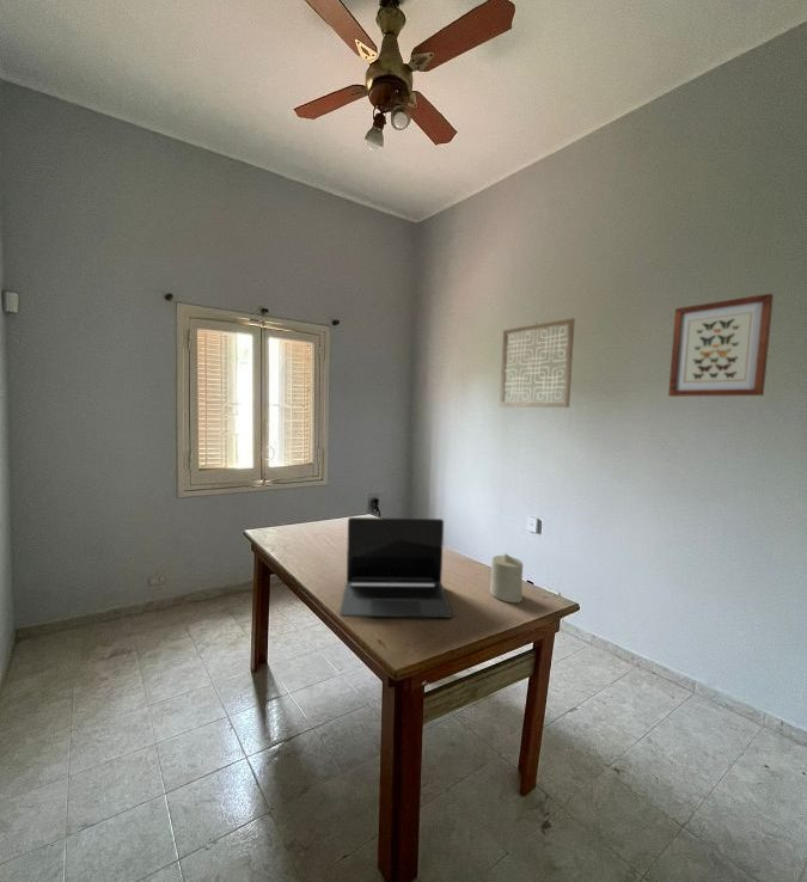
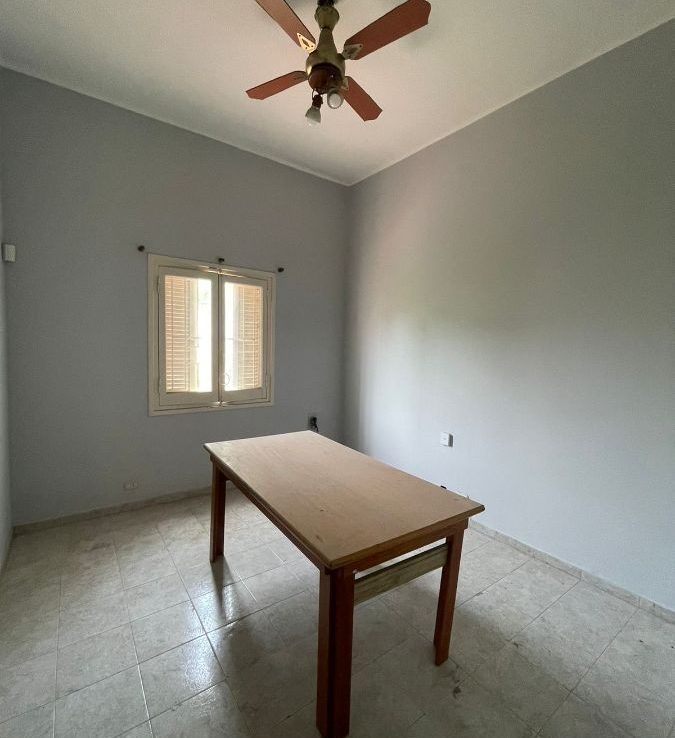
- laptop (396, 564)
- wall art (533, 363)
- candle (507, 574)
- wall art (716, 349)
